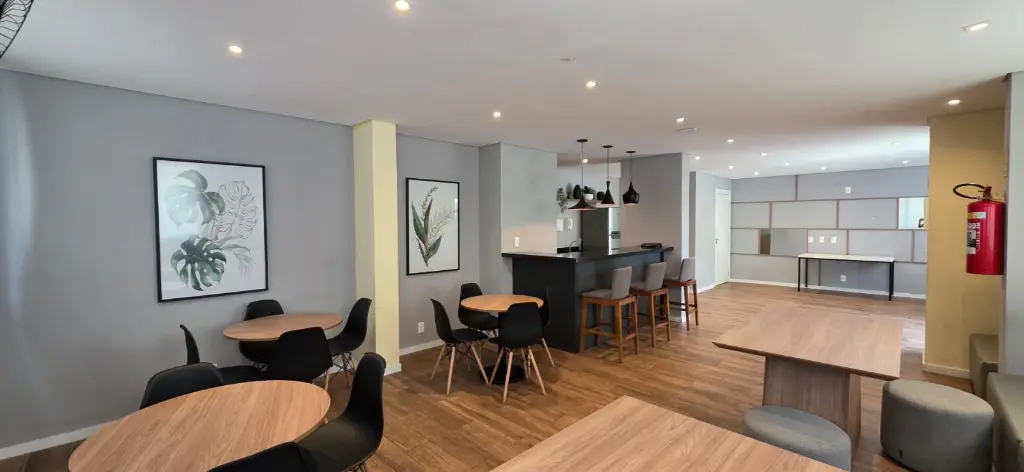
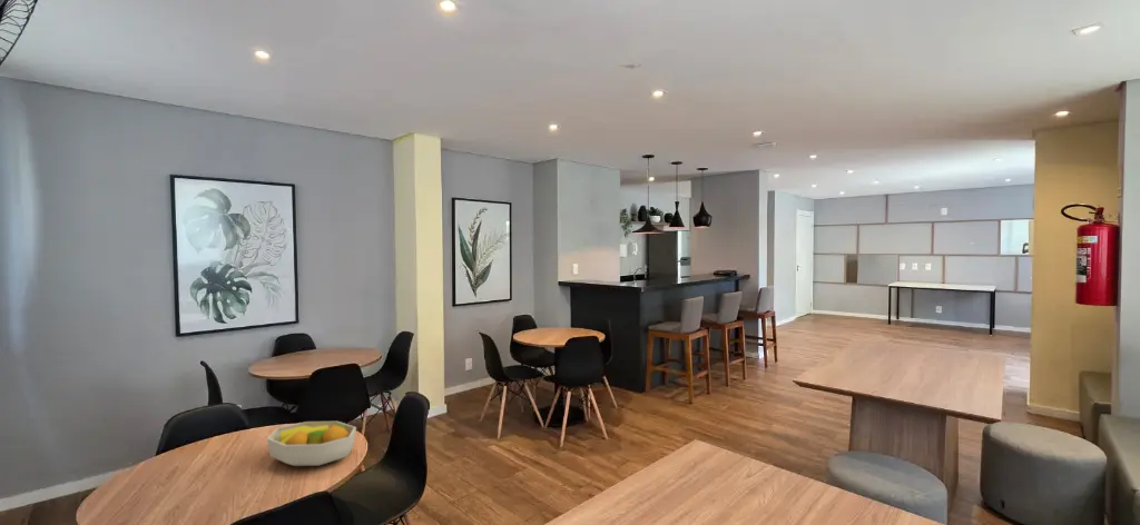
+ fruit bowl (313, 438)
